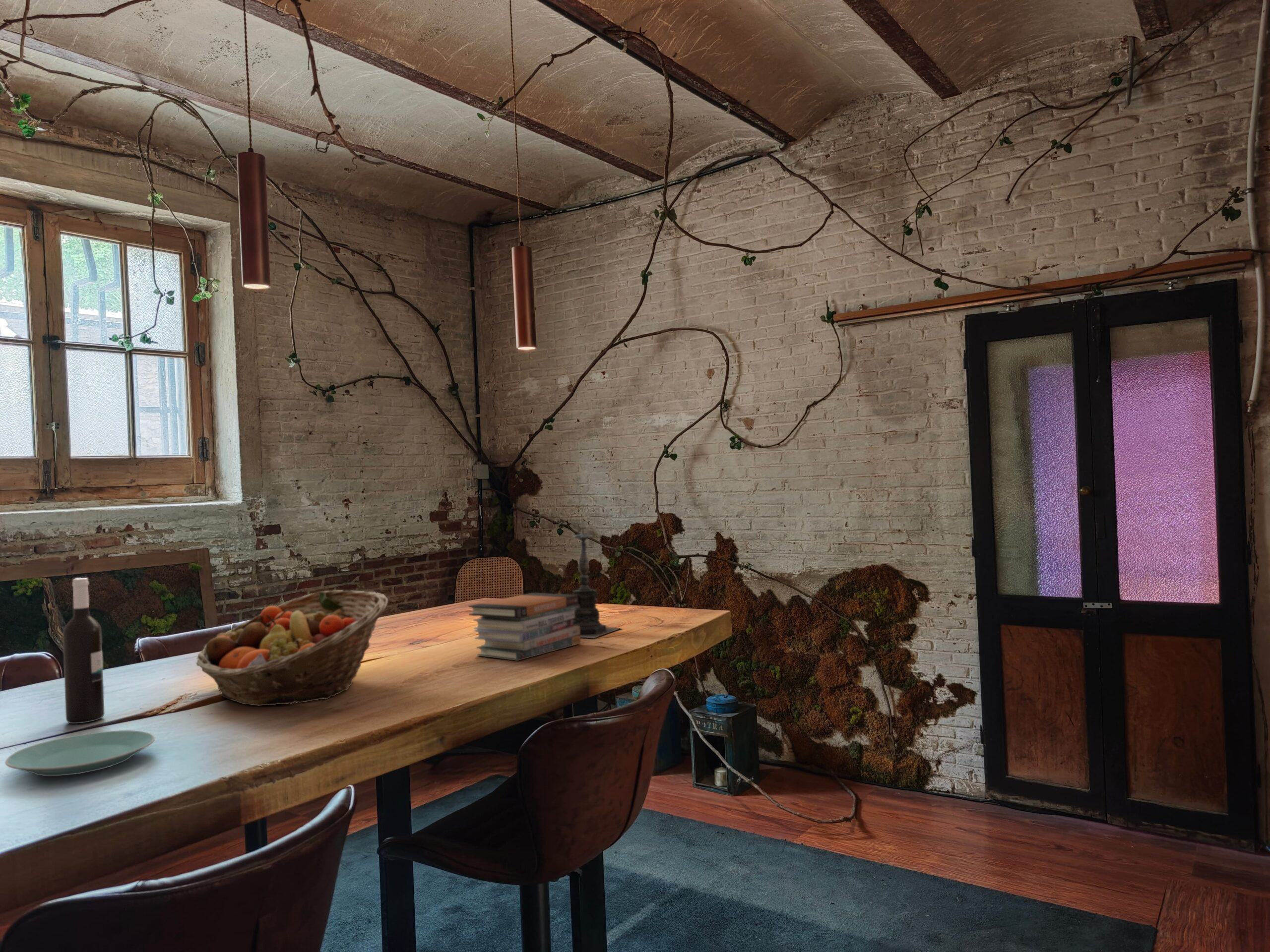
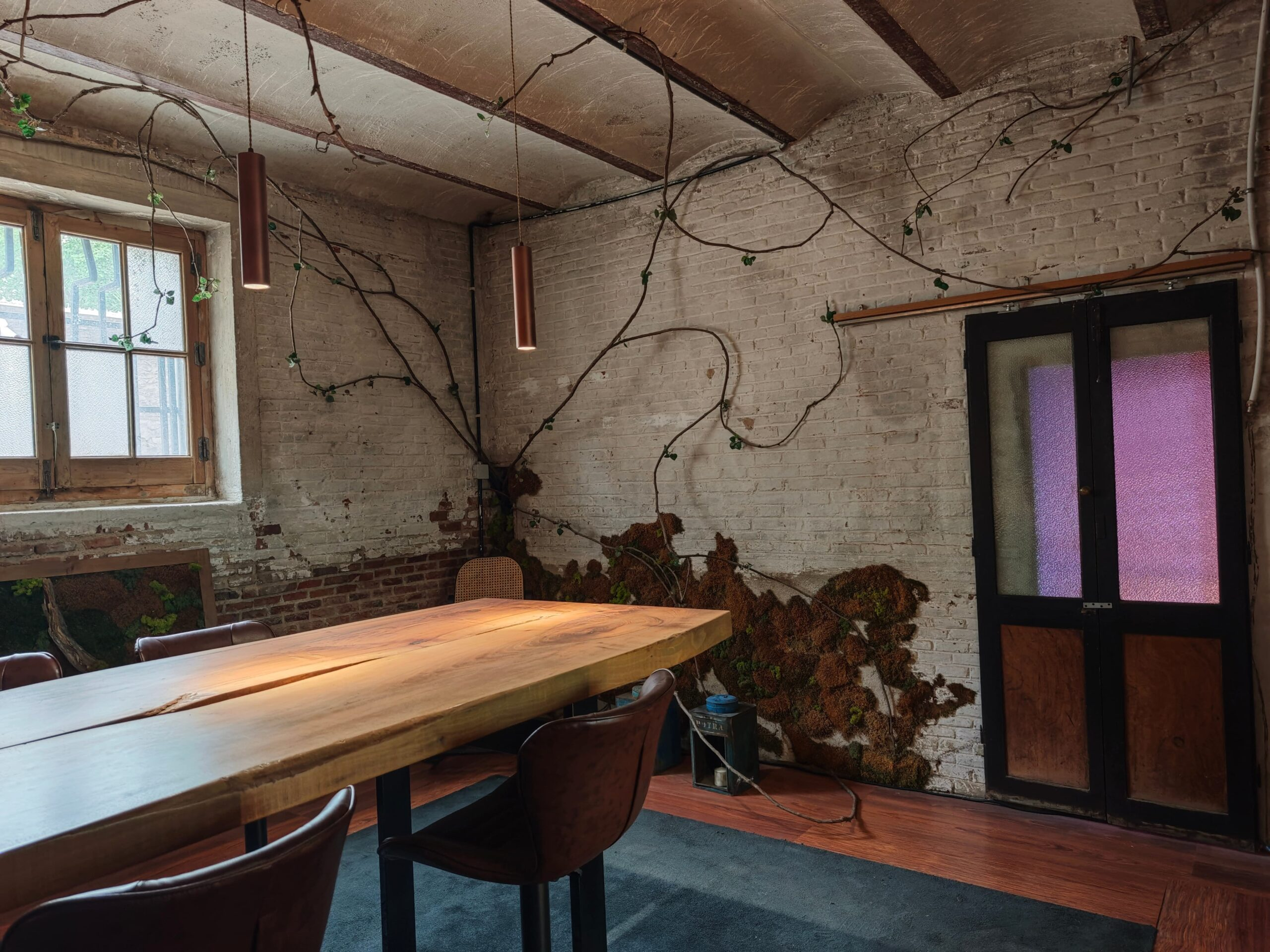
- wine bottle (83, 649)
- book stack (526, 625)
- candle holder (583, 575)
- plate (83, 755)
- fruit basket (295, 644)
